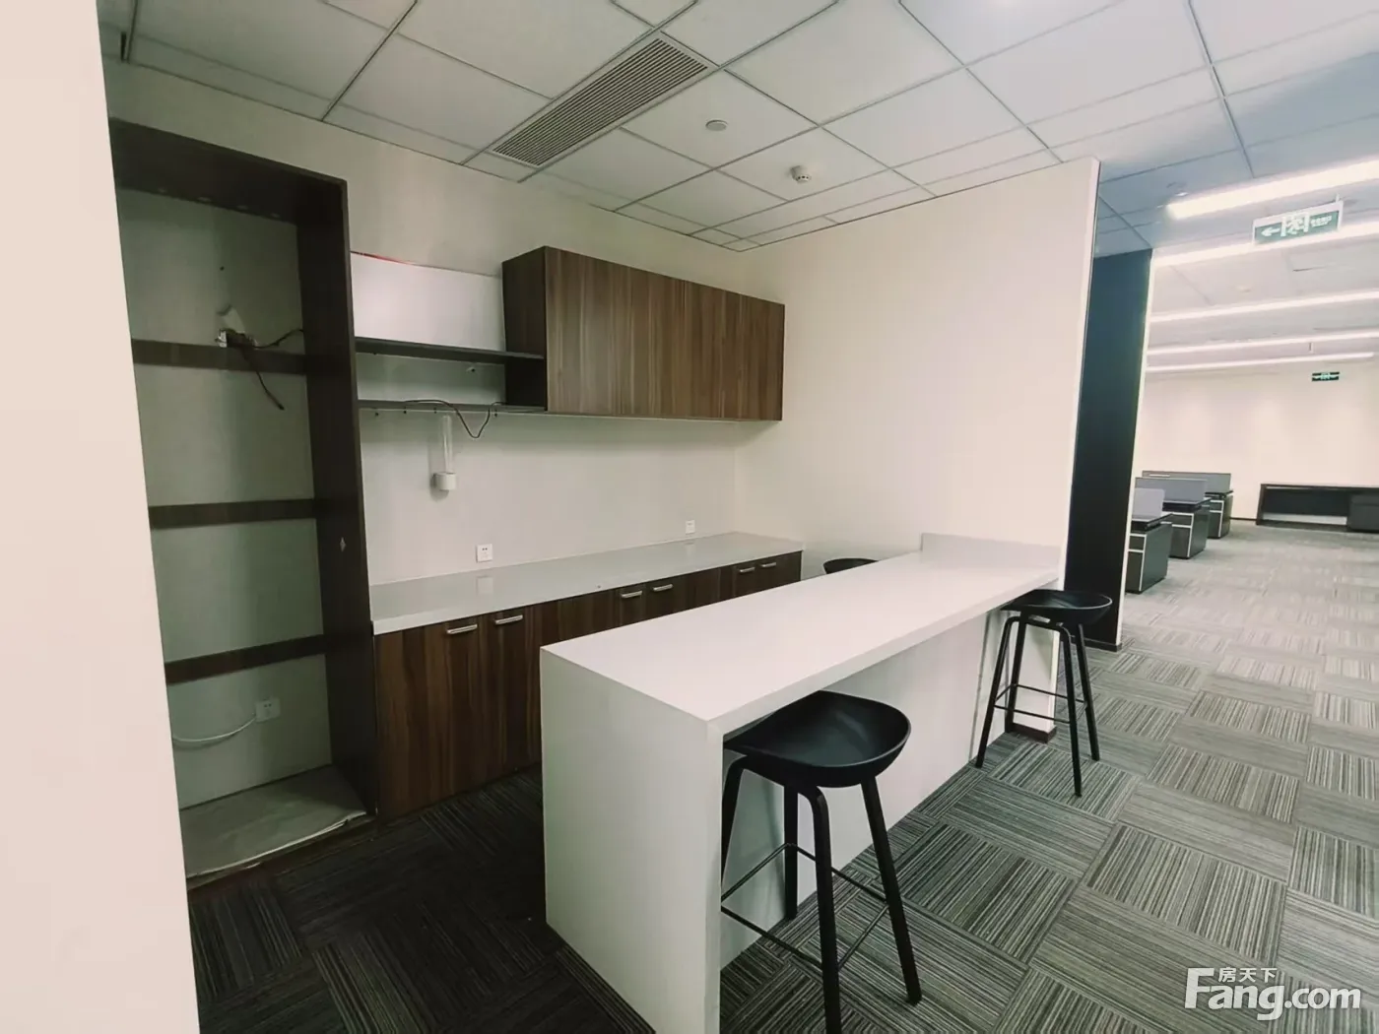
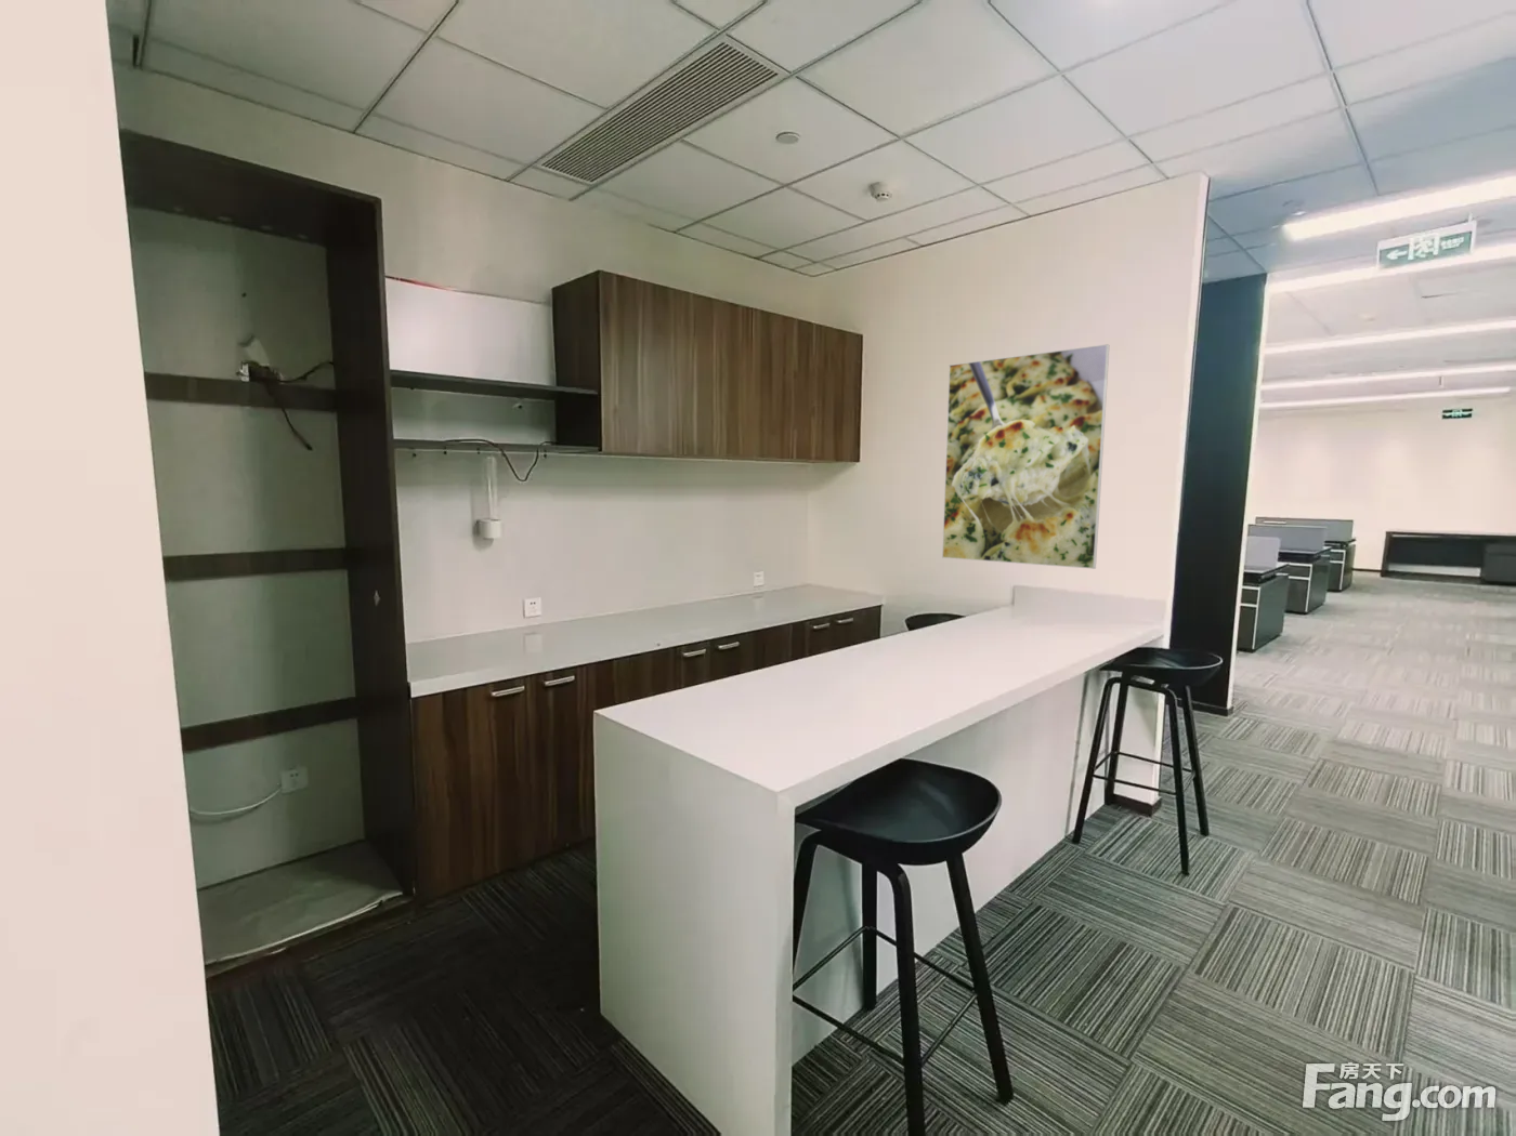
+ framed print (1018, 461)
